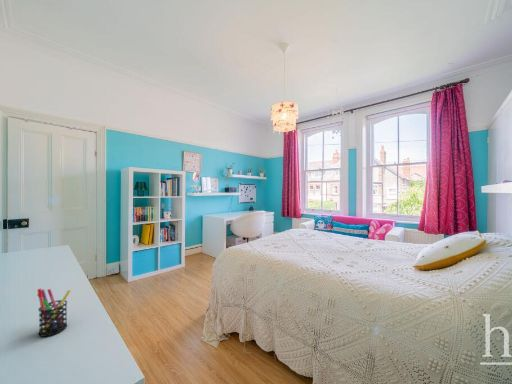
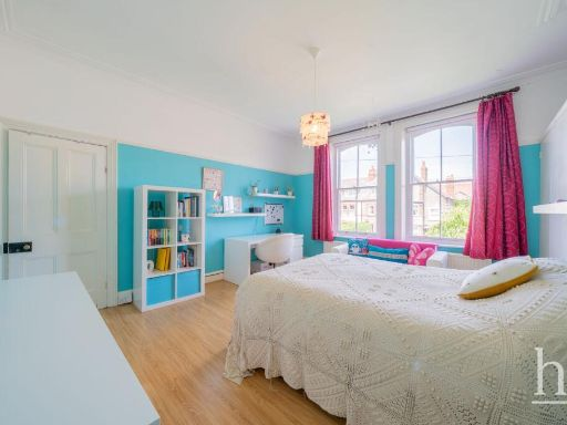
- pen holder (50, 310)
